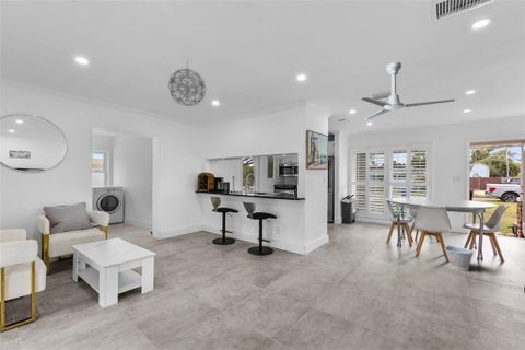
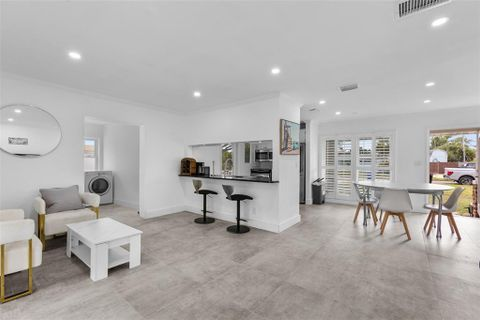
- bucket (458, 257)
- ceiling fan (395, 84)
- pendant light (187, 83)
